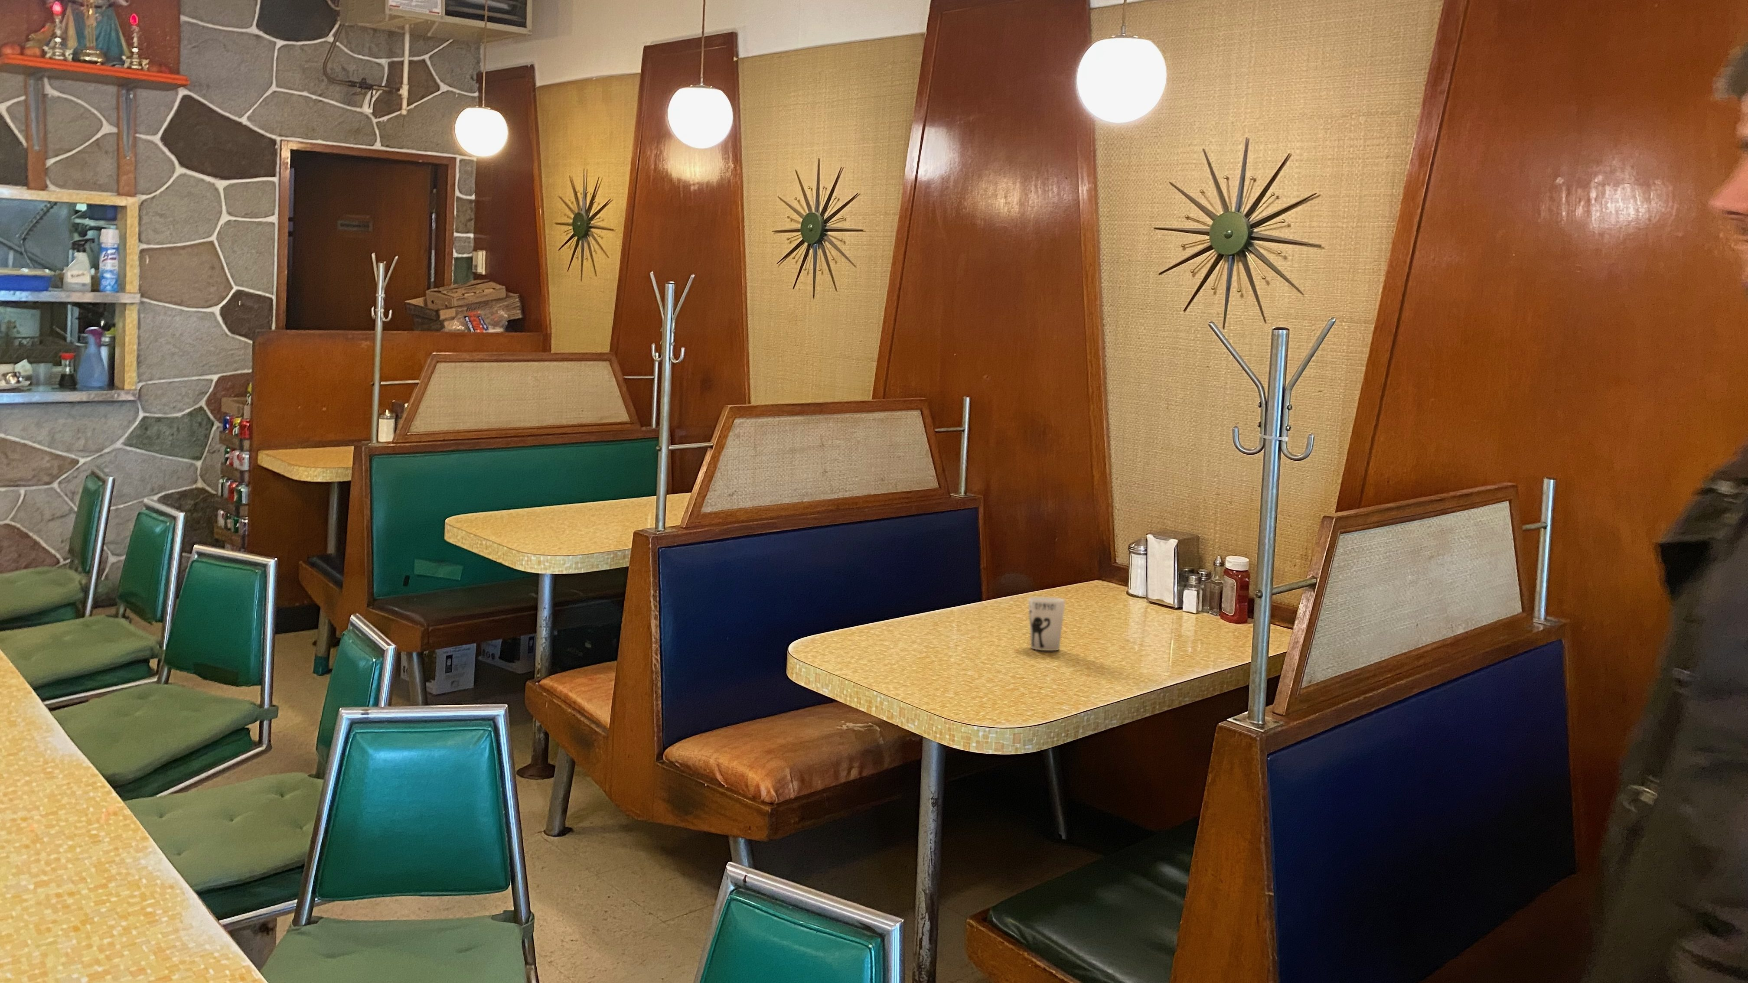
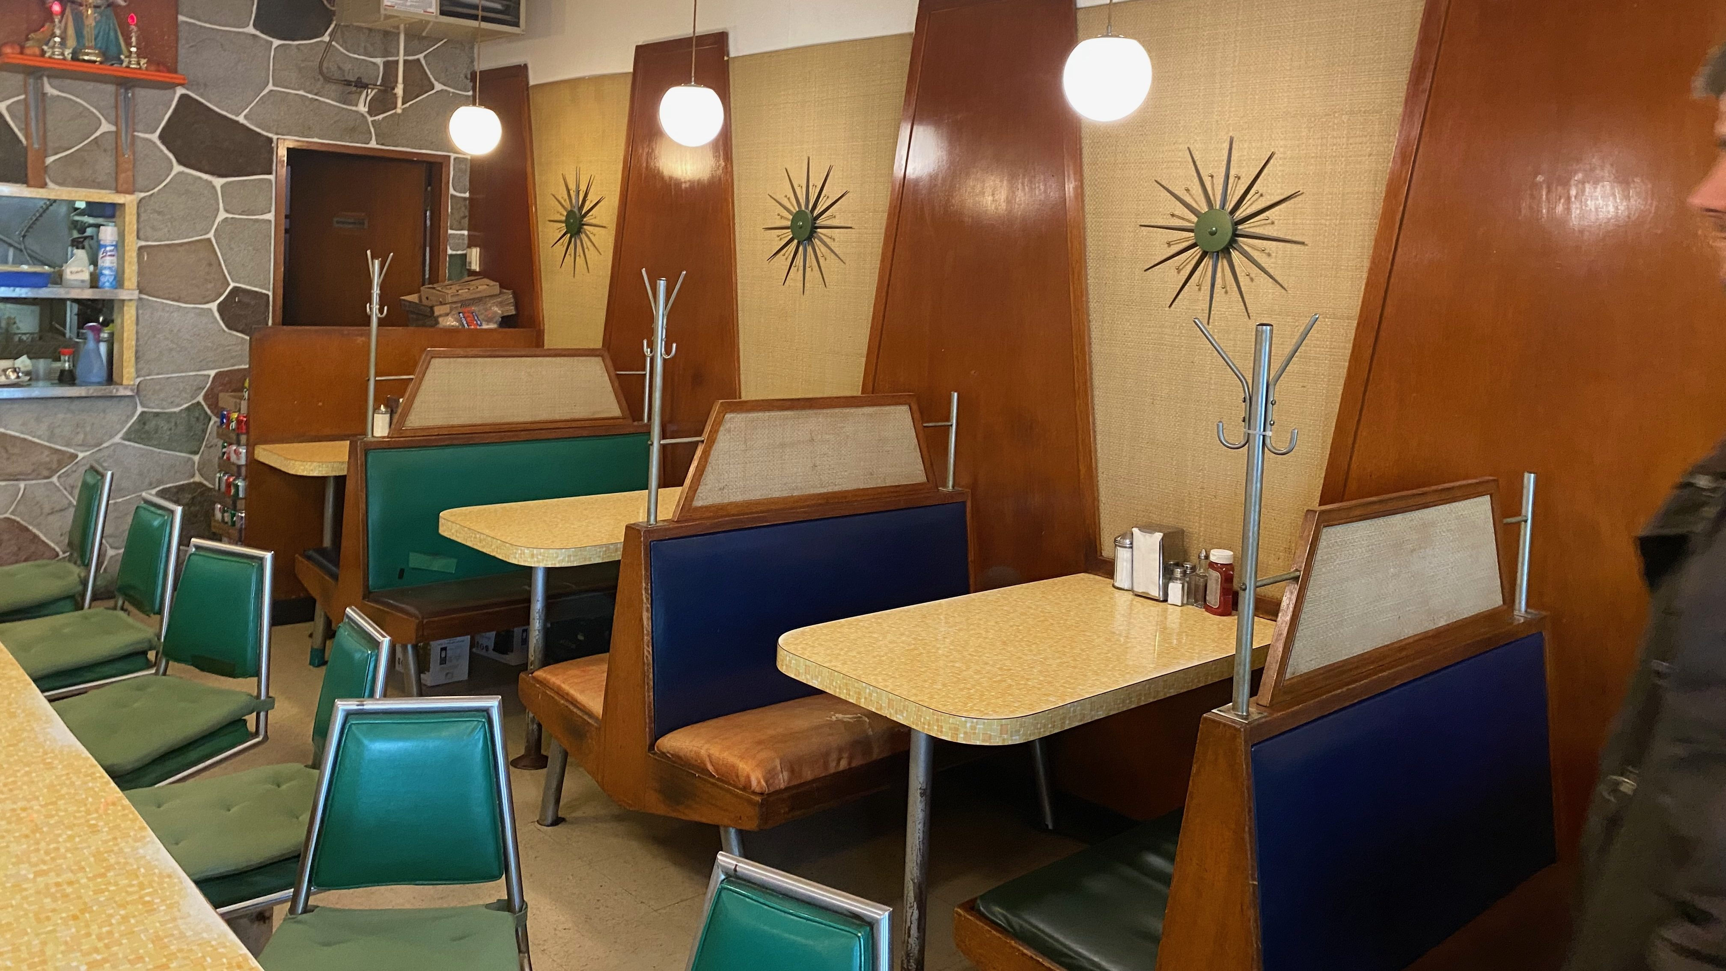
- cup (1046, 624)
